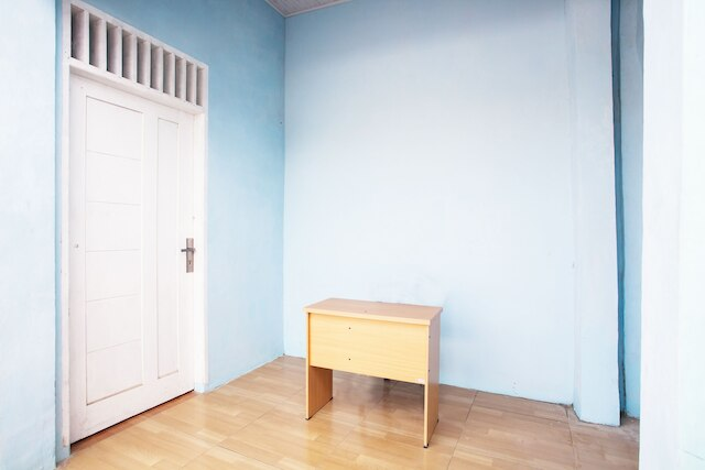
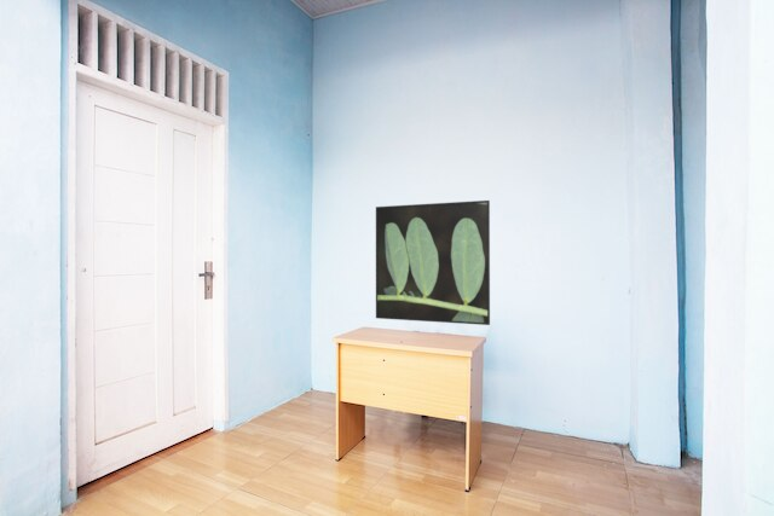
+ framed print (429, 262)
